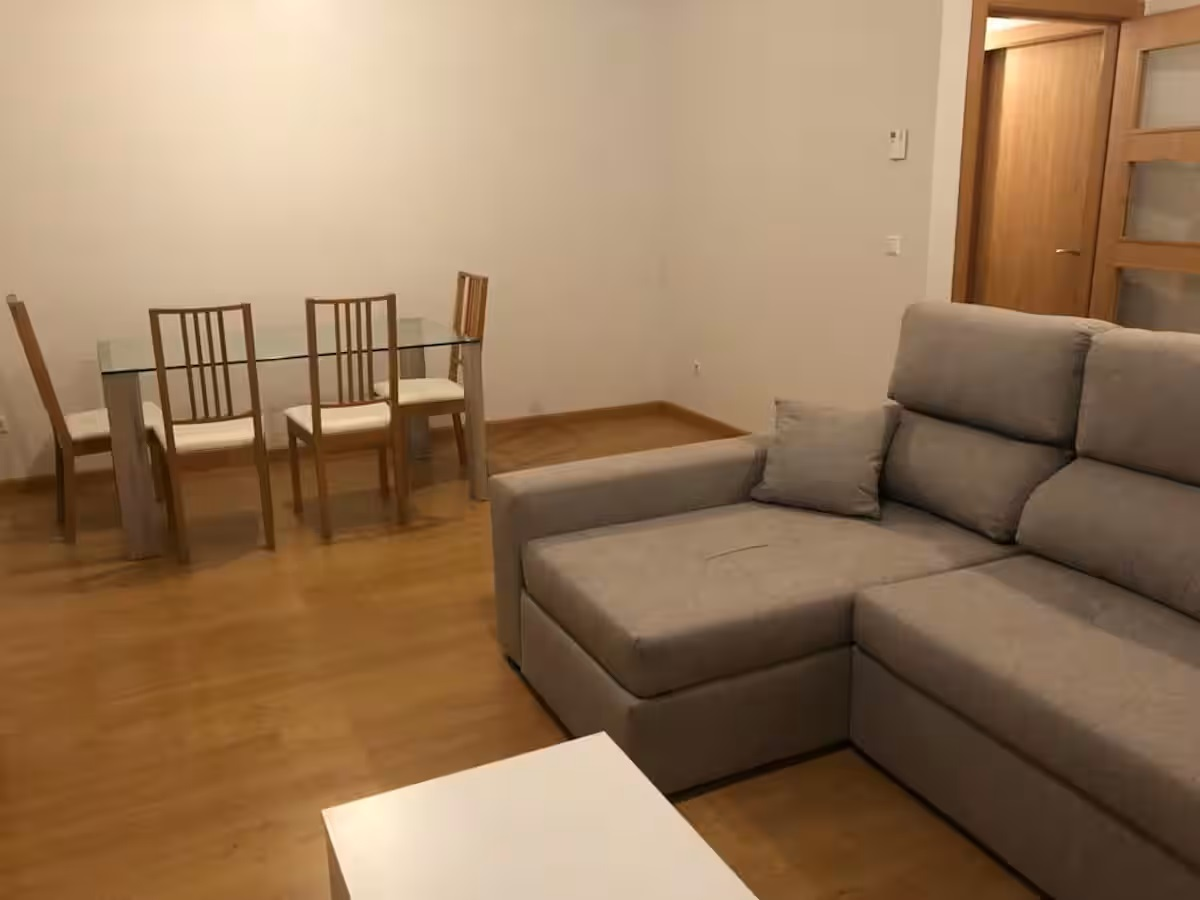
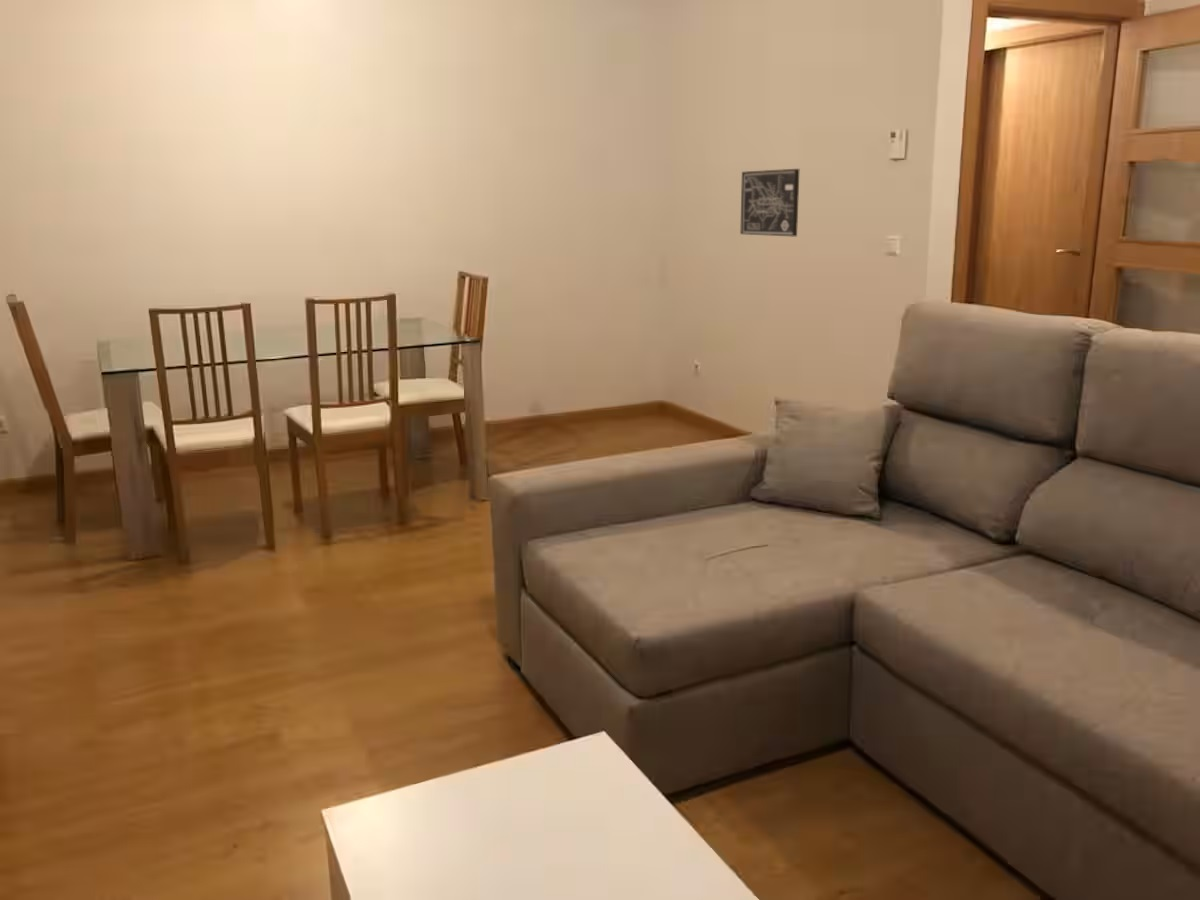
+ wall art (768, 203)
